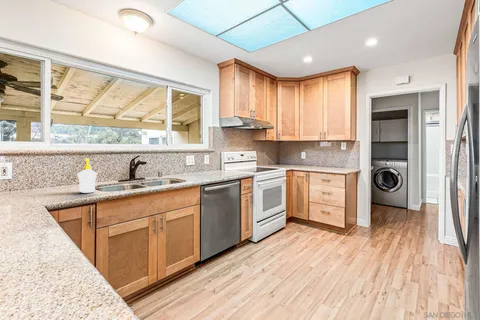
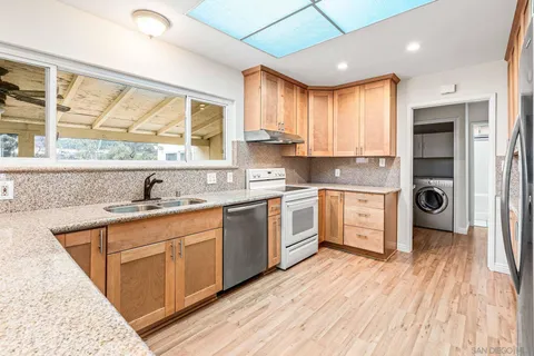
- soap bottle (87, 175)
